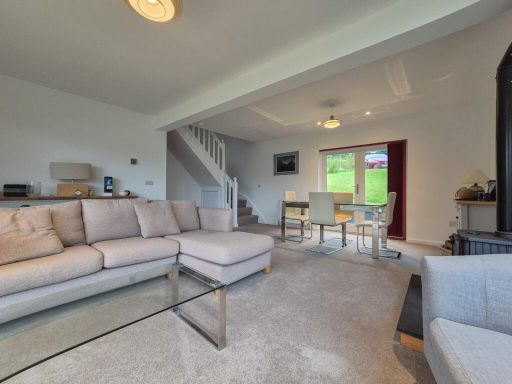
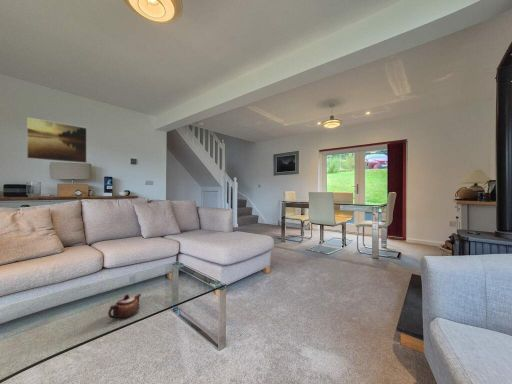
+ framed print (58, 141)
+ teapot (125, 304)
